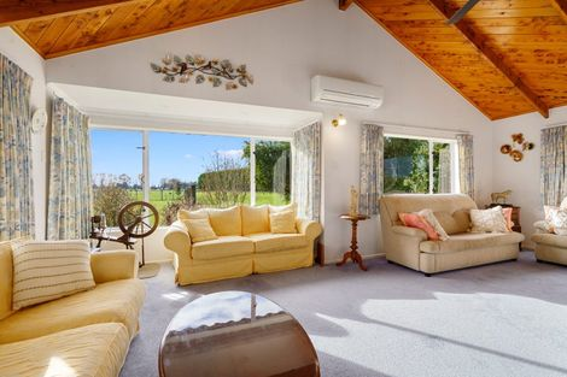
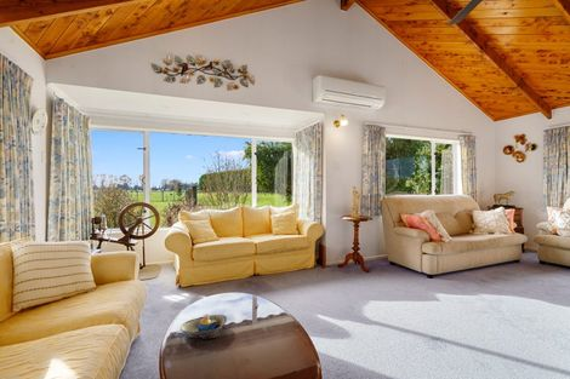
+ decorative bowl (210, 321)
